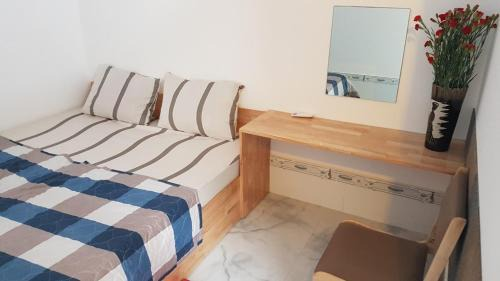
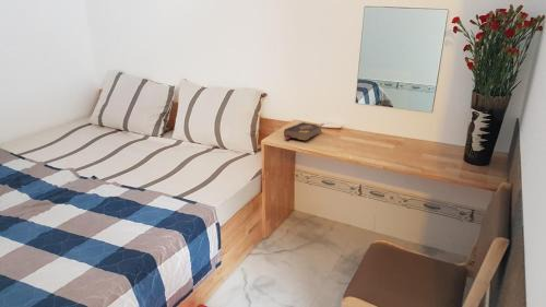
+ book (301, 131)
